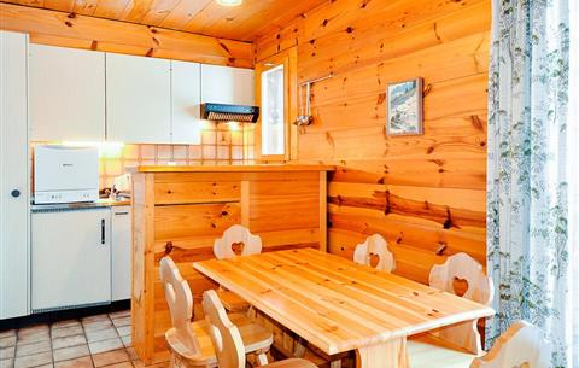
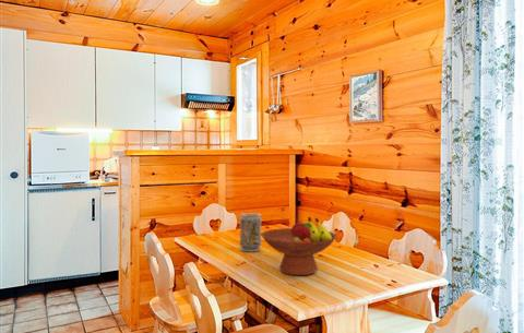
+ fruit bowl (298, 245)
+ vase (250, 231)
